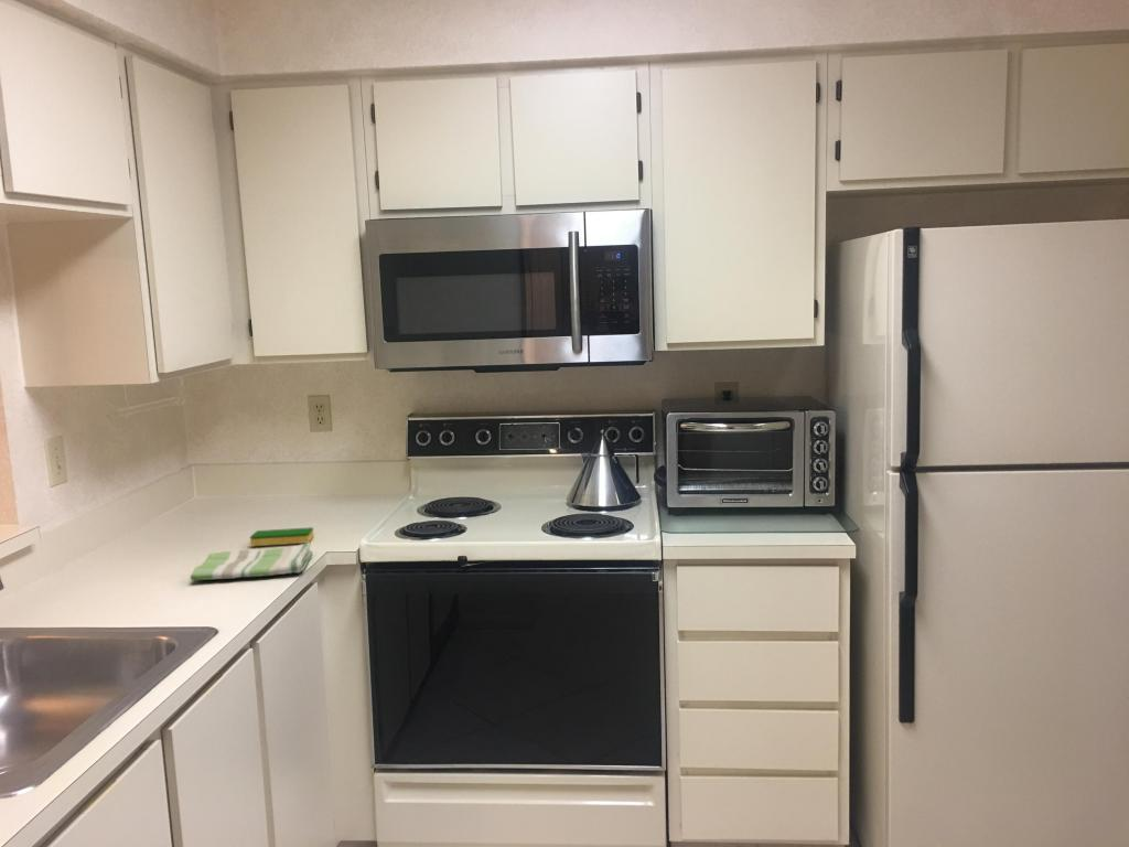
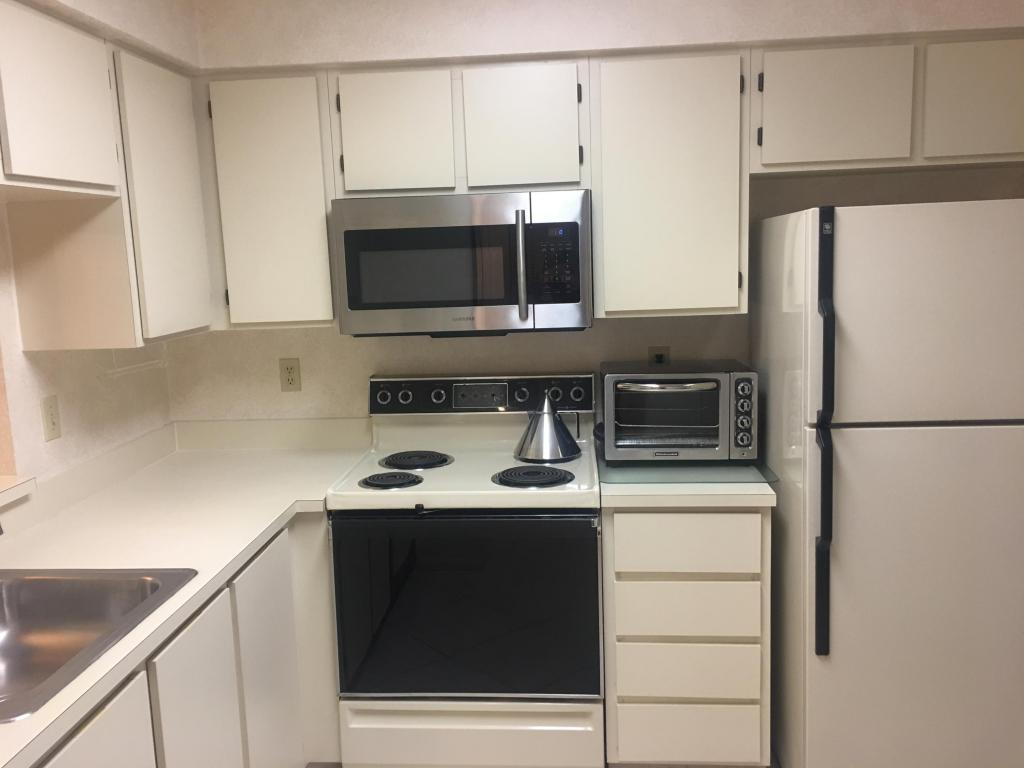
- dish sponge (282, 536)
- dish towel (254, 560)
